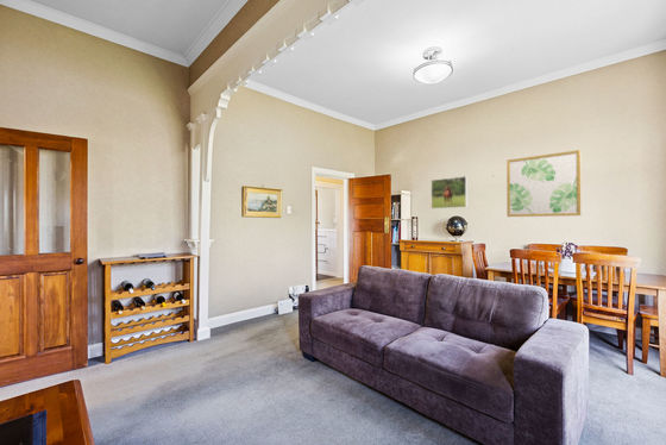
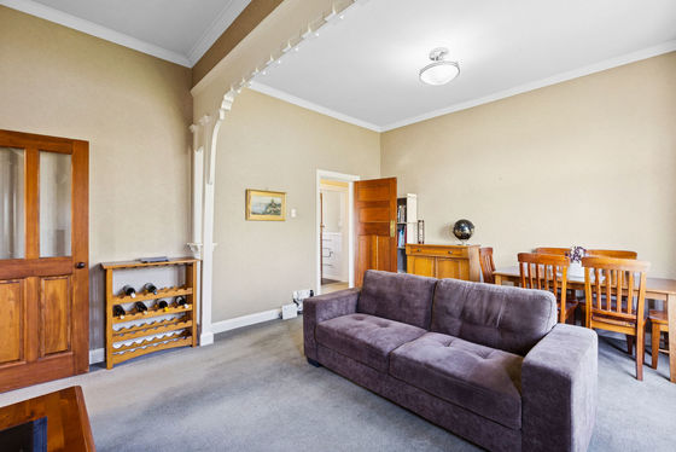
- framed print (448, 193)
- wall art (541, 186)
